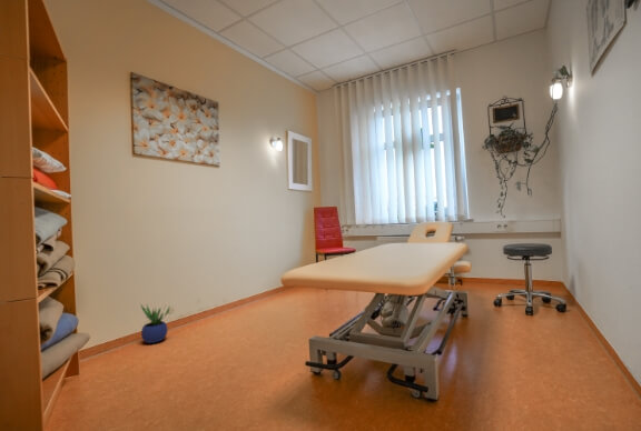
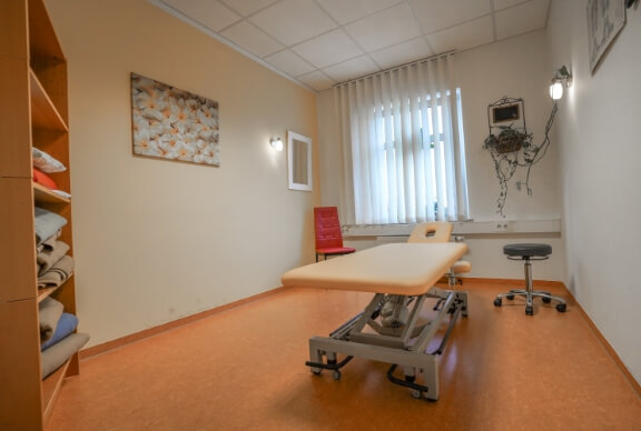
- potted plant (155, 321)
